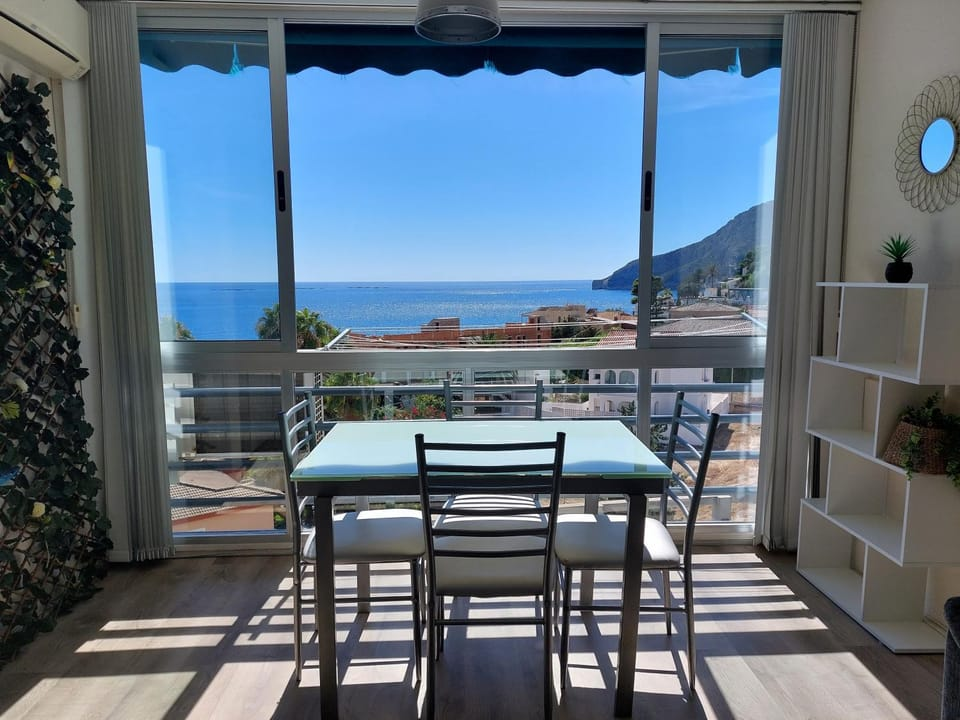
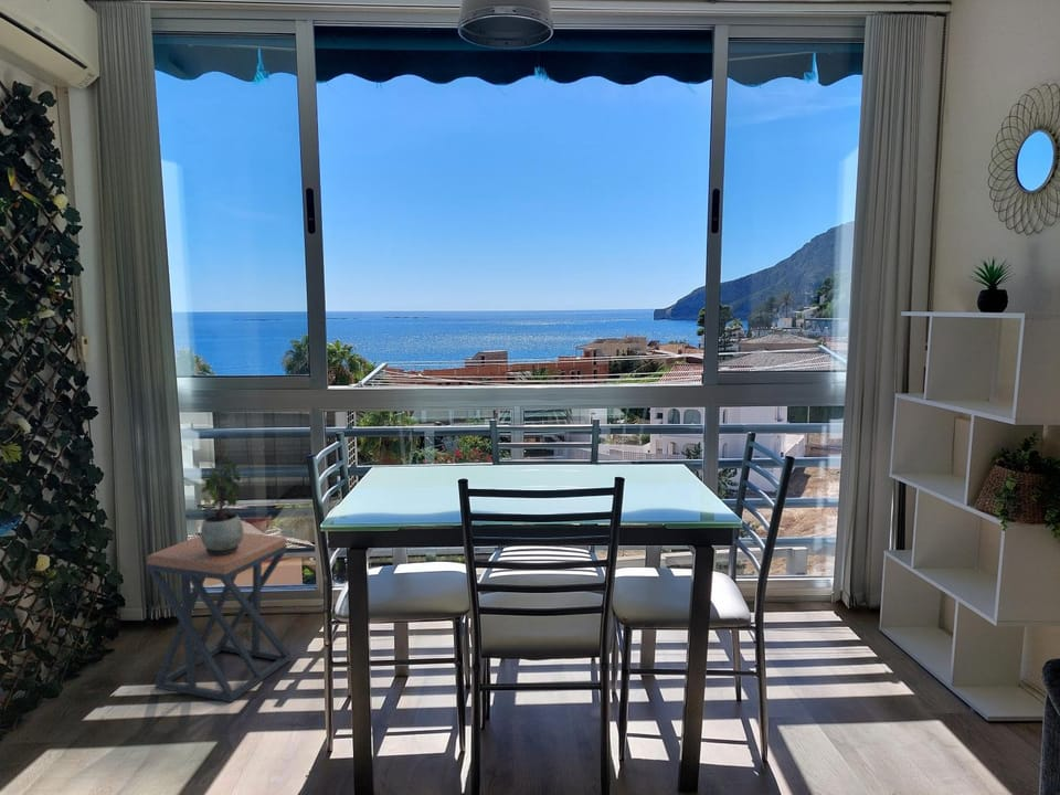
+ potted plant (218, 501)
+ stool (221, 608)
